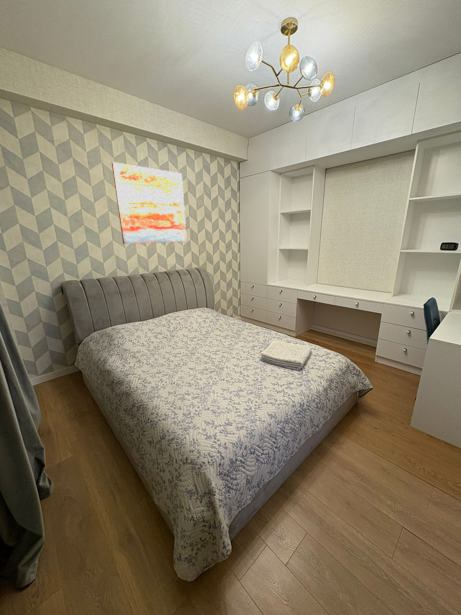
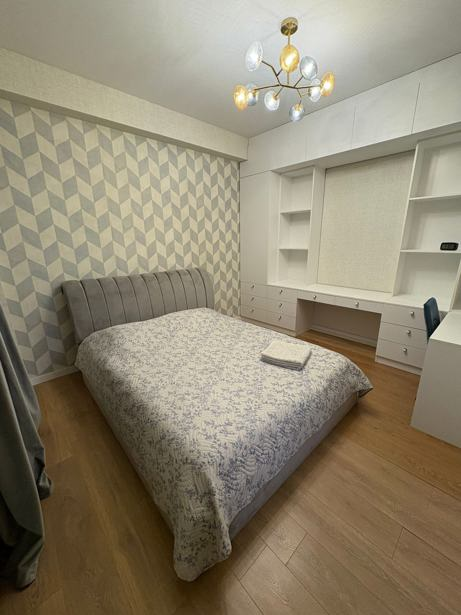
- wall art (153, 206)
